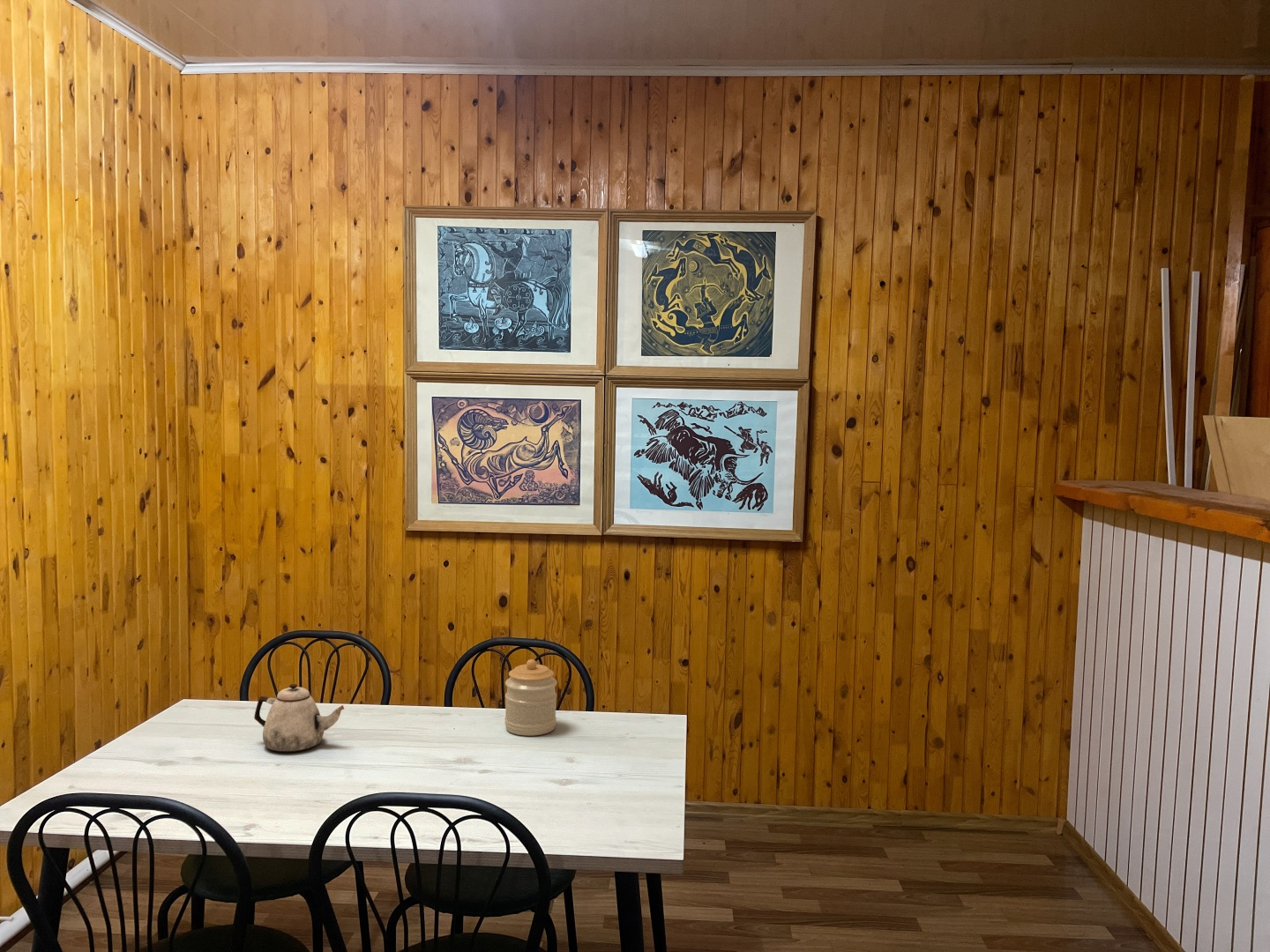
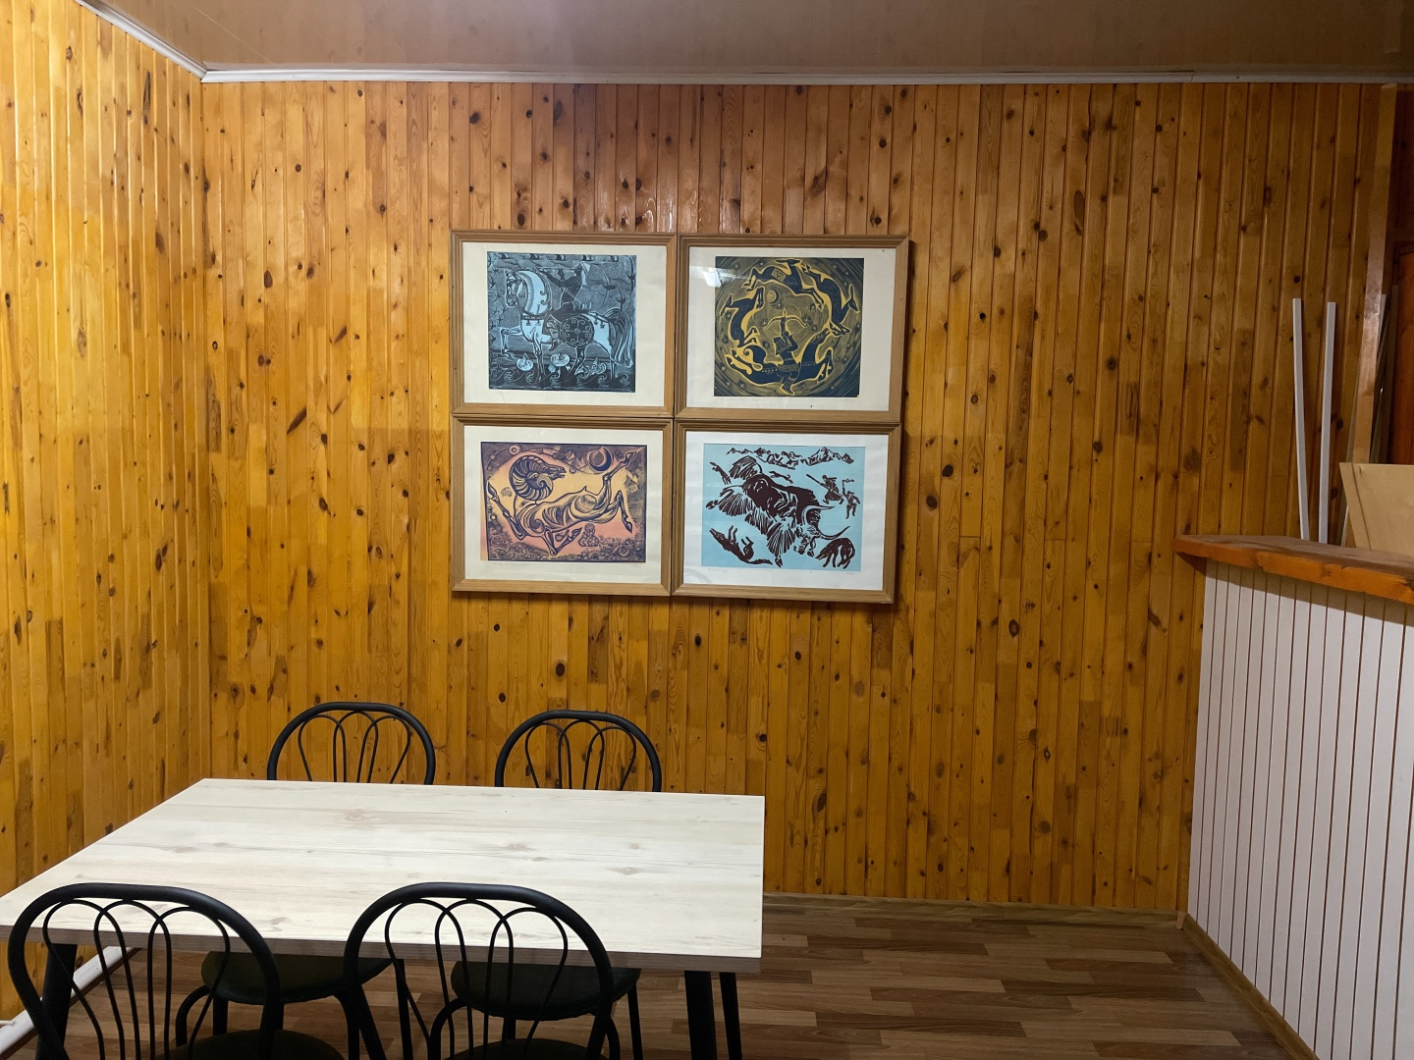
- teapot (299, 714)
- jar (531, 694)
